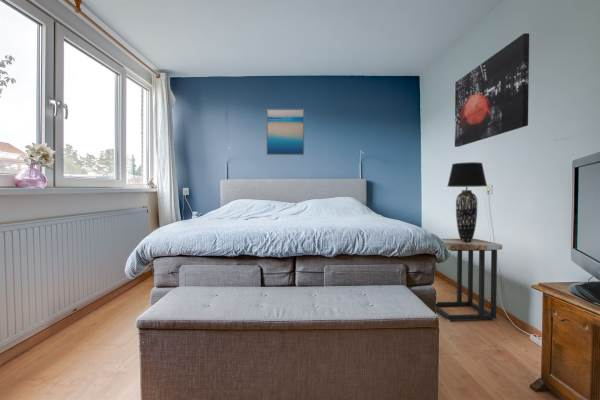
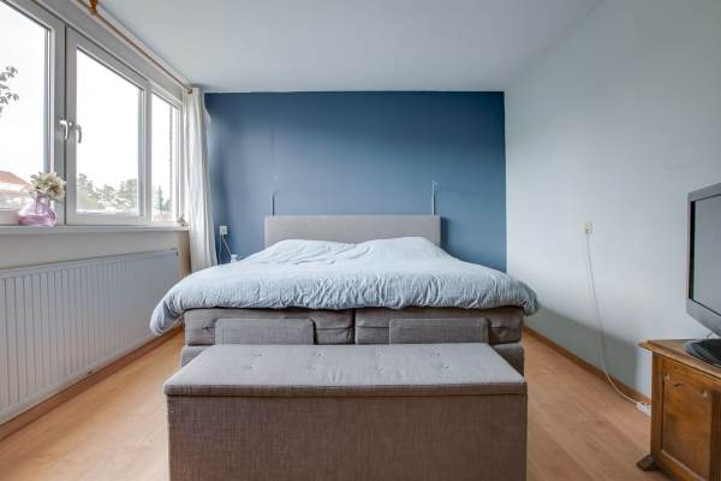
- wall art (285, 132)
- table lamp (466, 202)
- wall art (485, 100)
- side table (461, 277)
